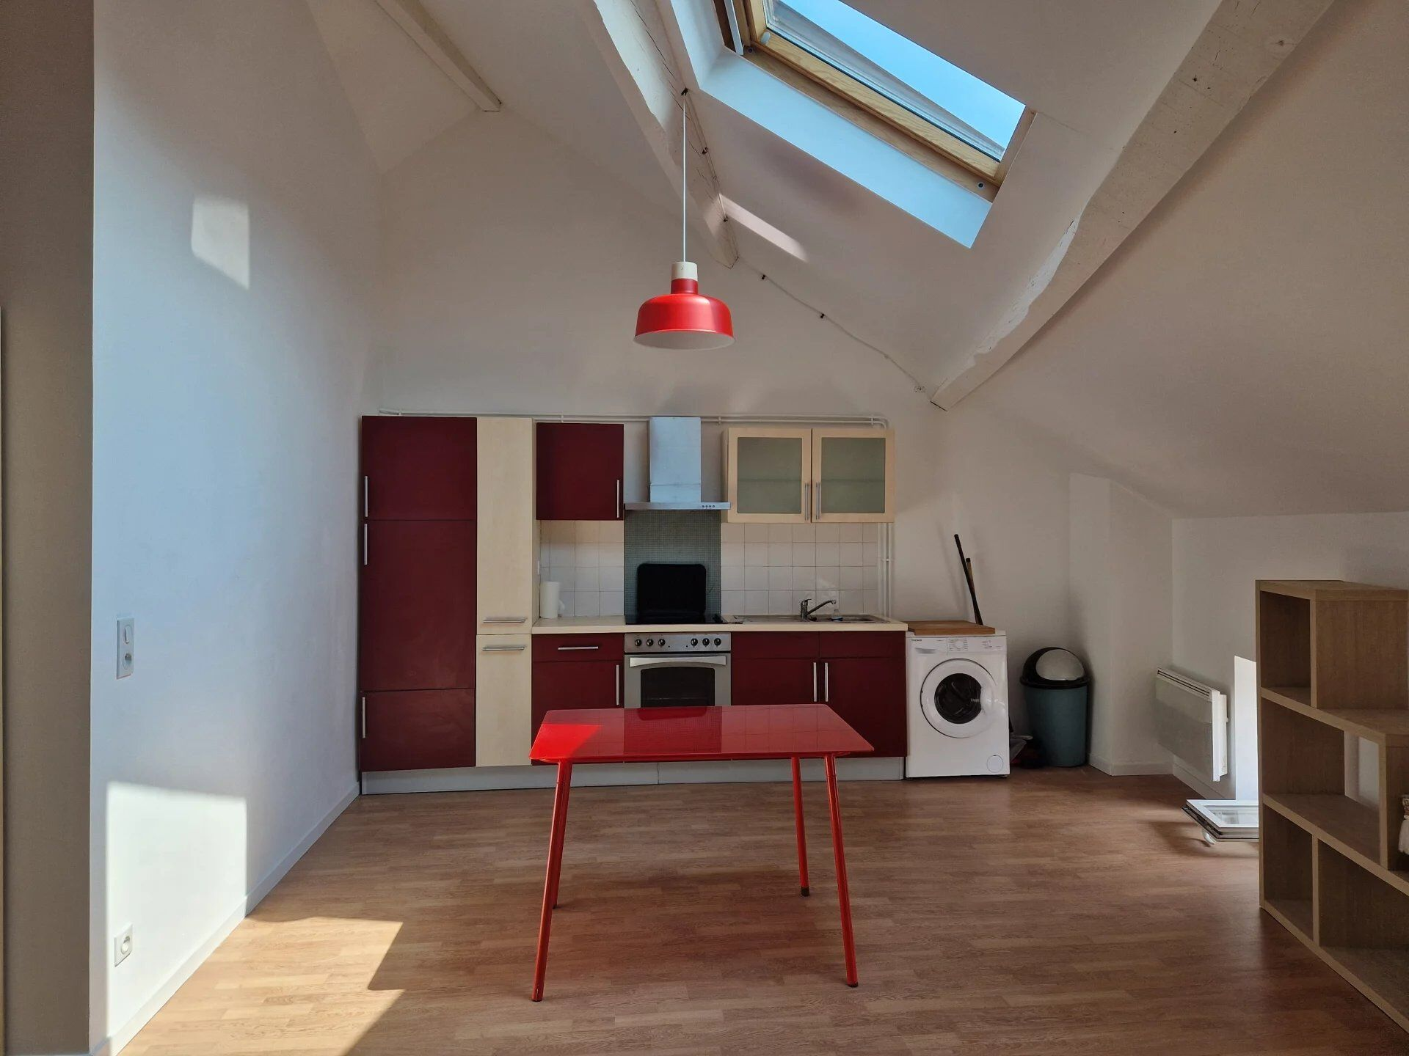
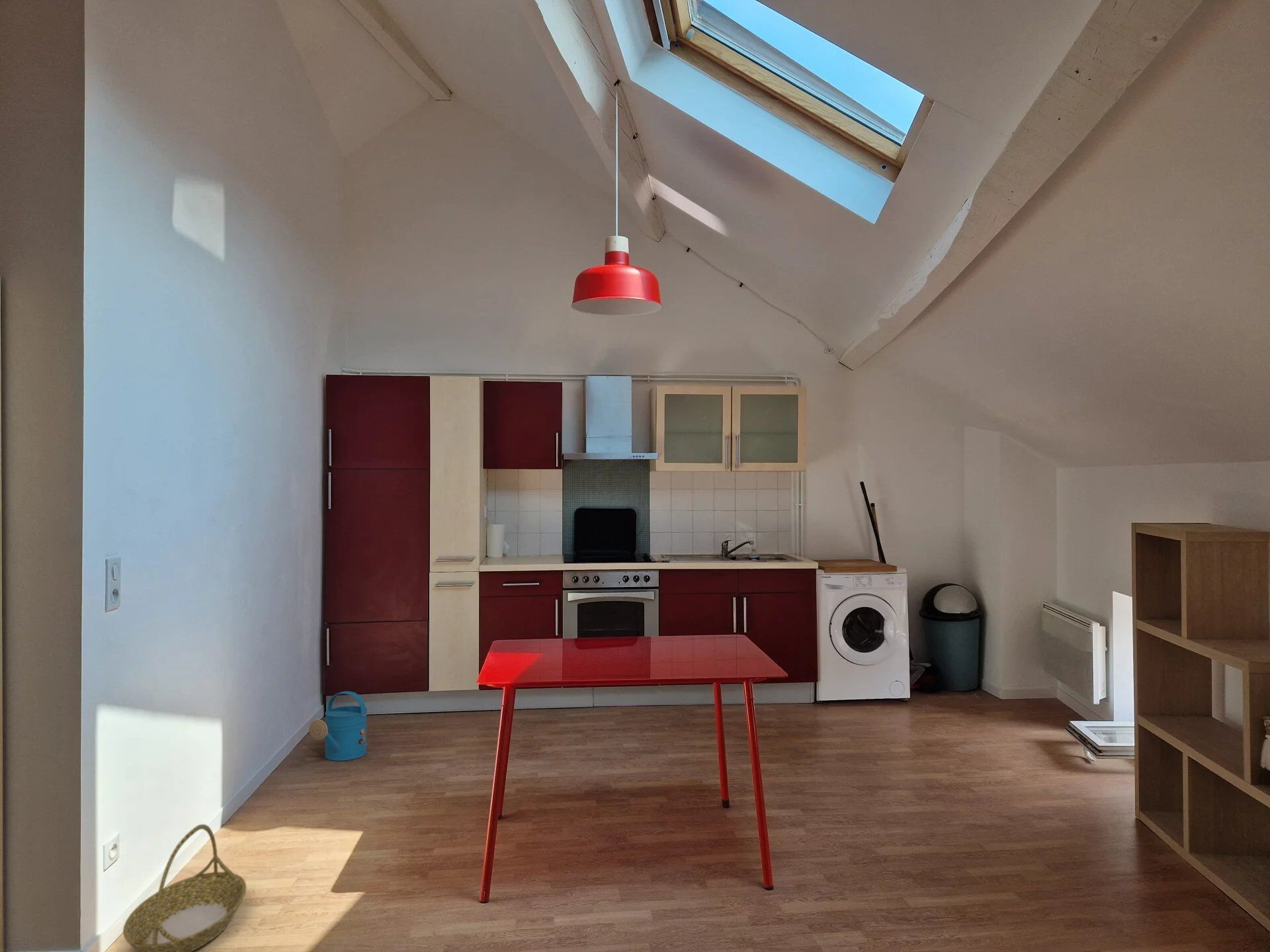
+ watering can (337, 727)
+ basket (188, 881)
